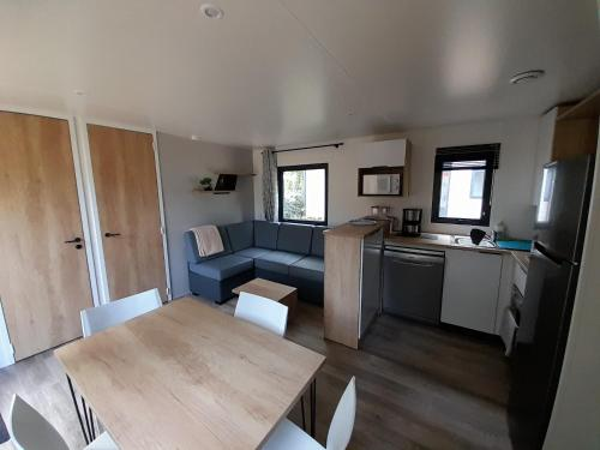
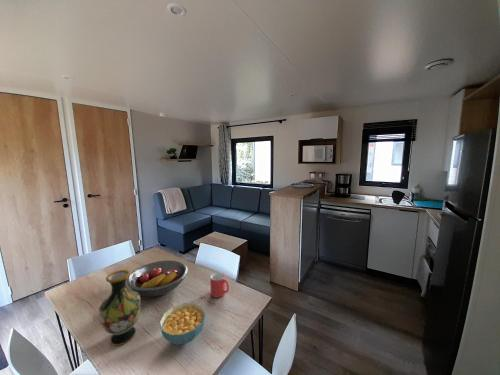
+ vase (120, 306)
+ cereal bowl (183, 326)
+ mug (220, 285)
+ fruit bowl (158, 278)
